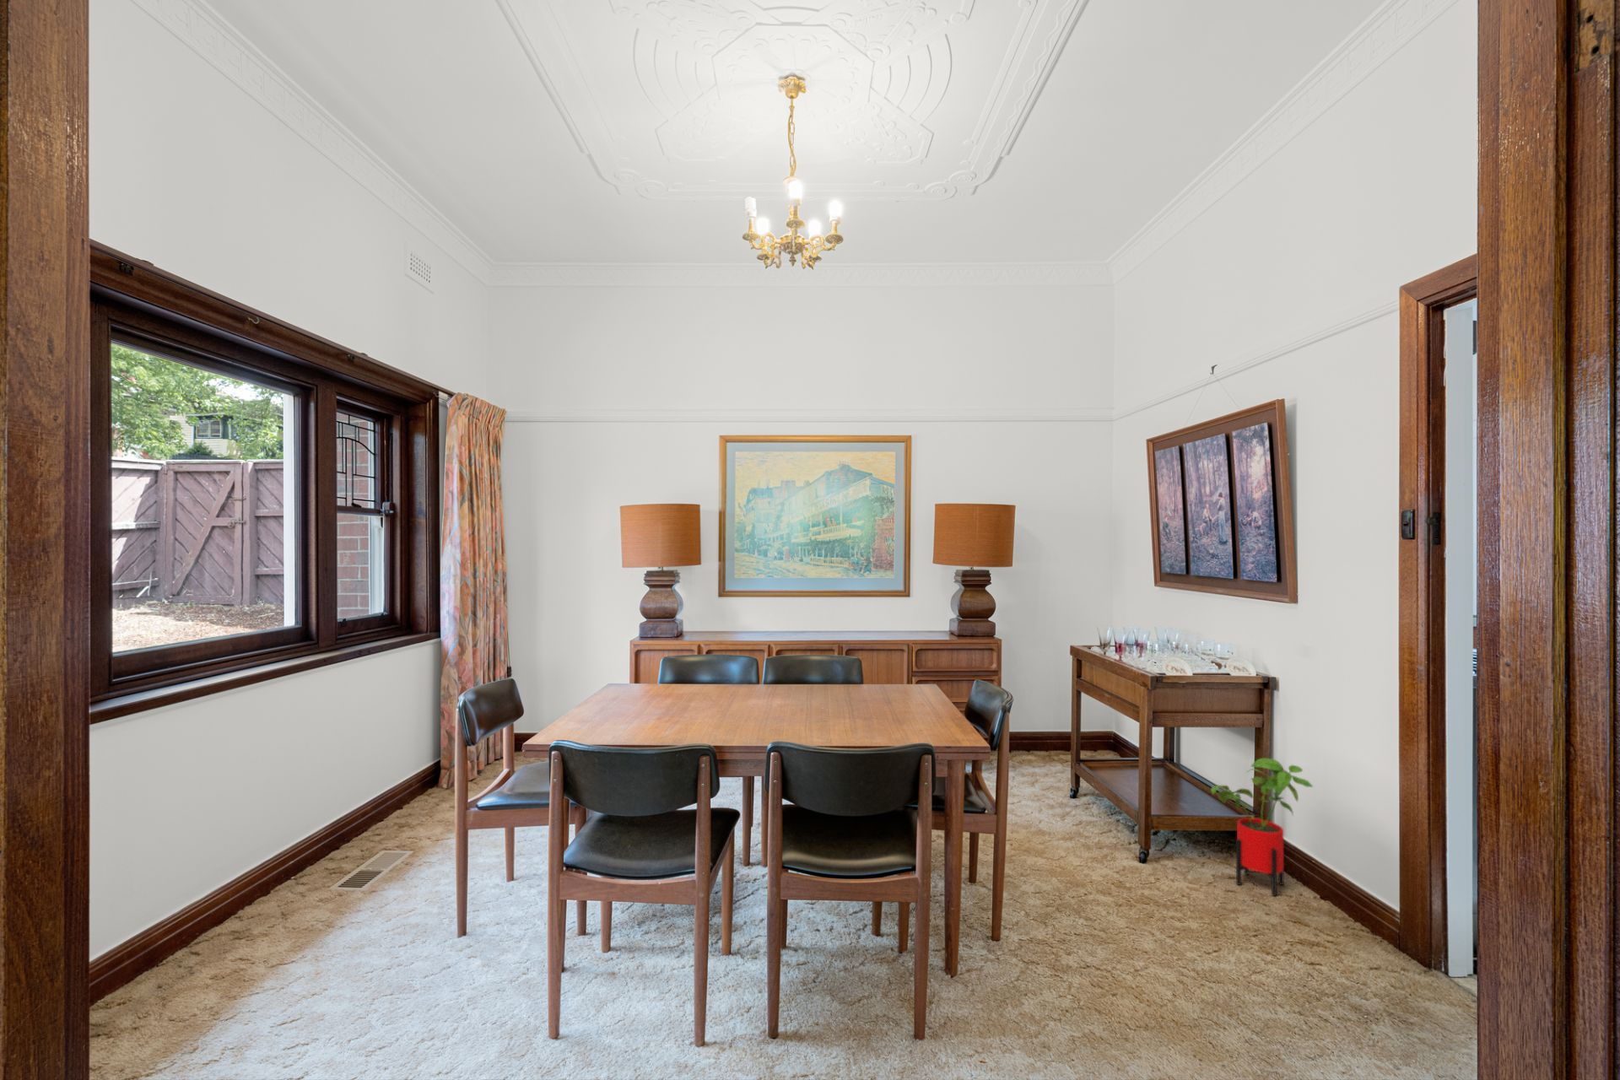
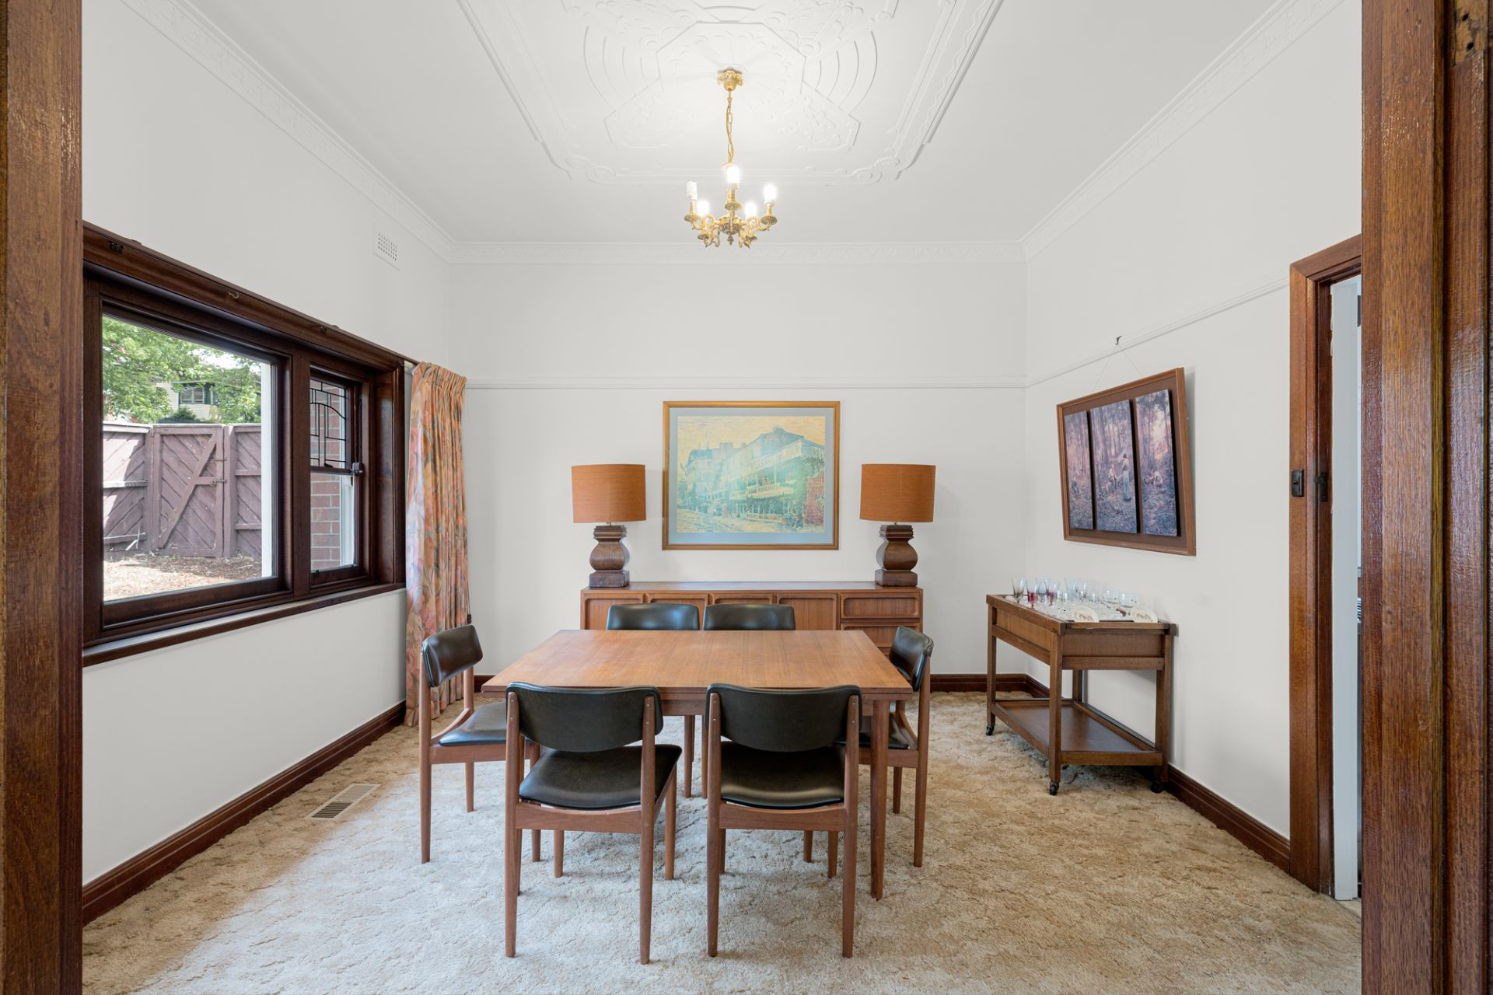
- house plant (1261, 820)
